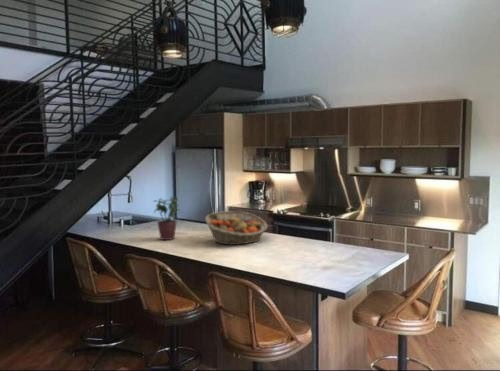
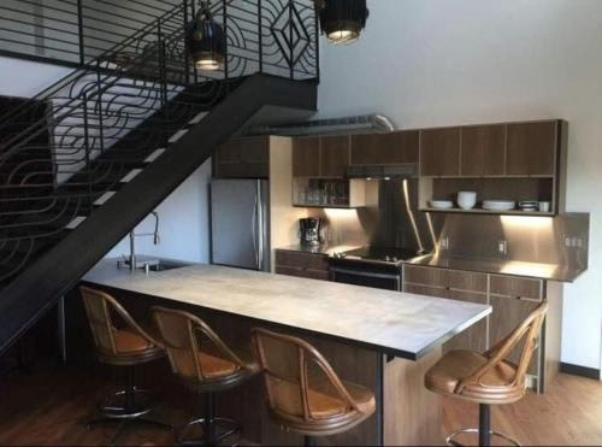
- potted plant (165, 217)
- fruit basket (236, 227)
